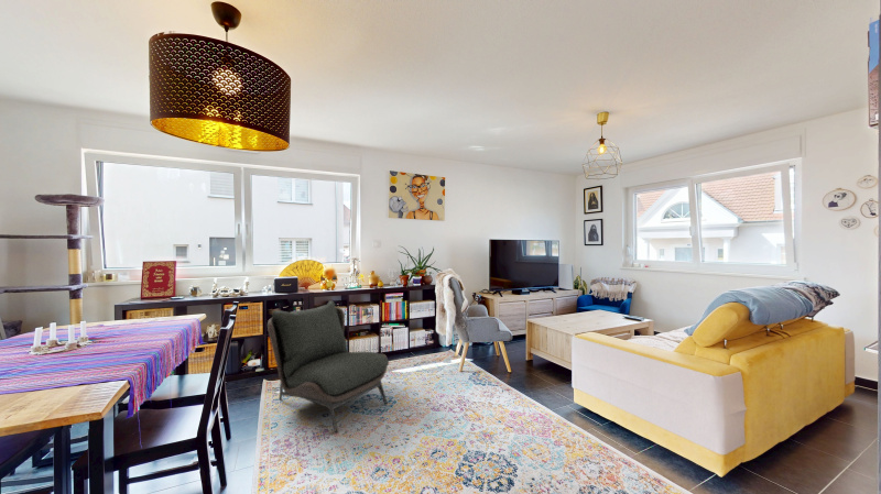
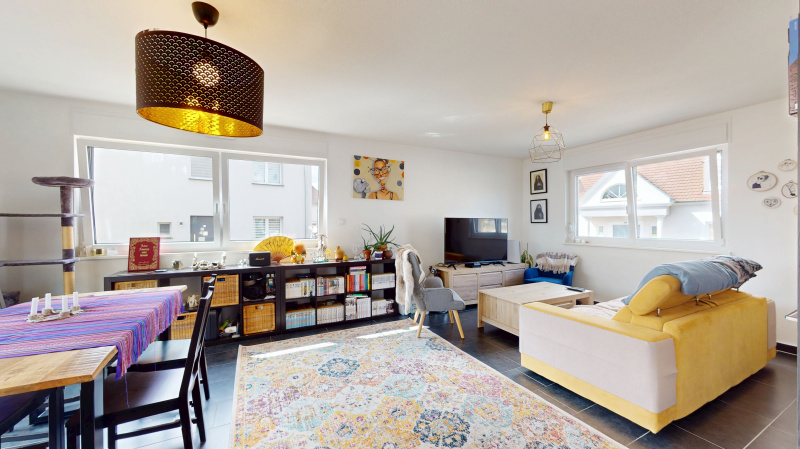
- armless chair (327, 354)
